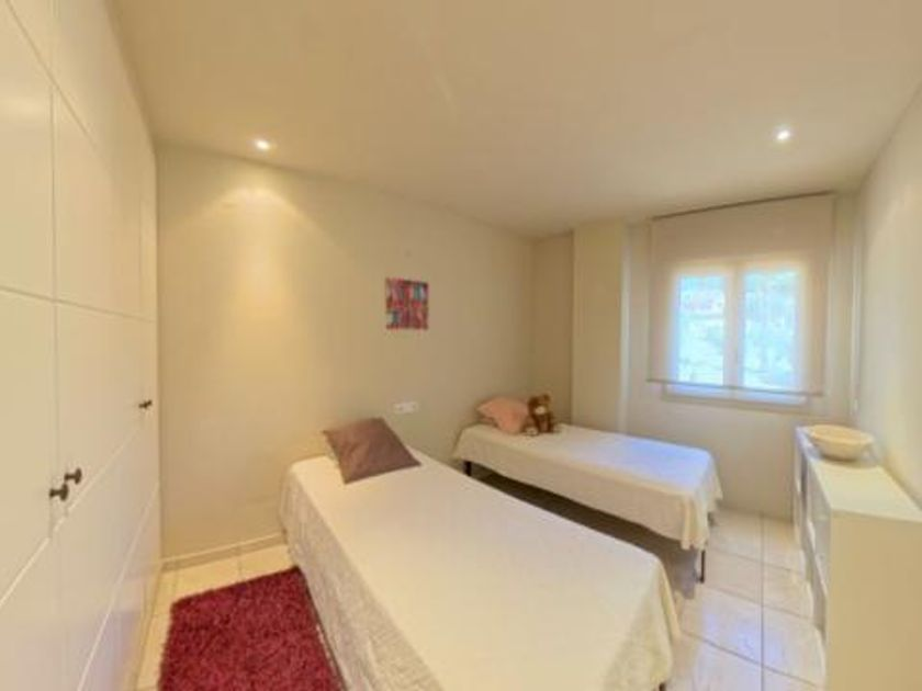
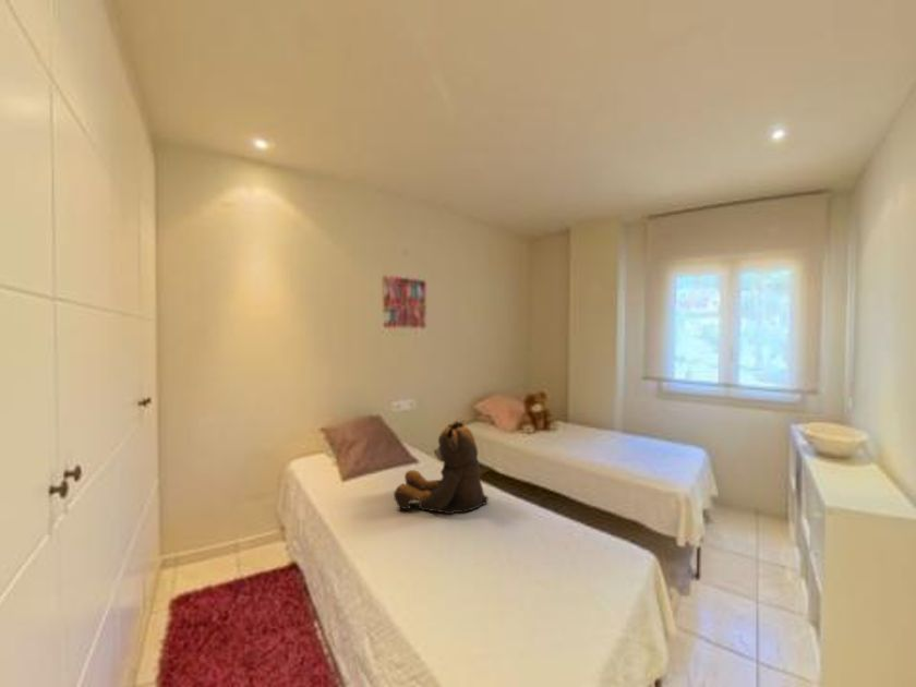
+ teddy bear (442, 461)
